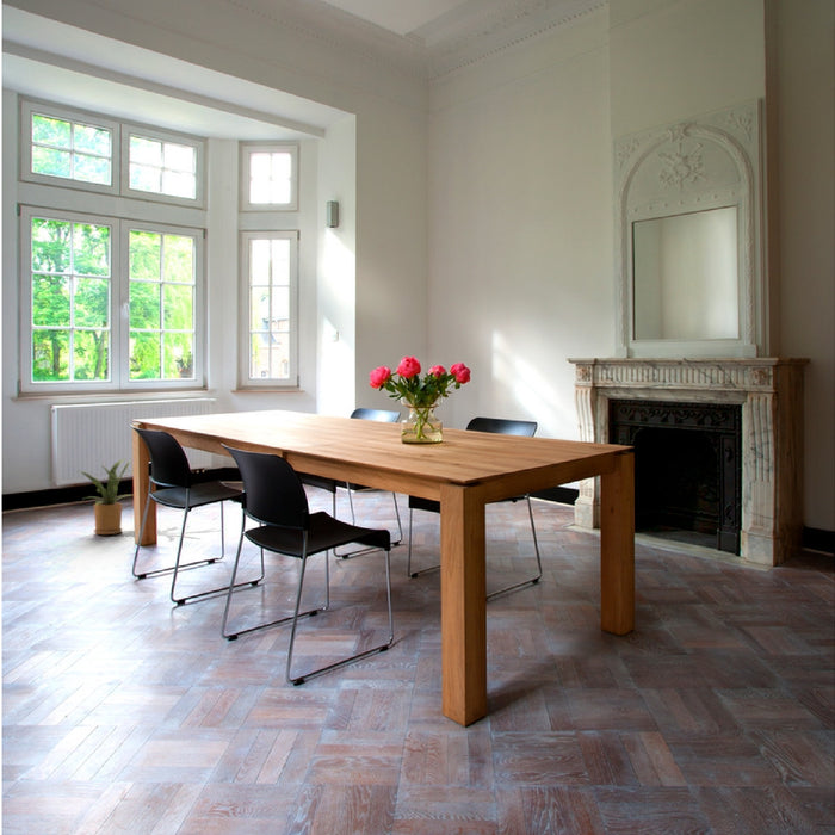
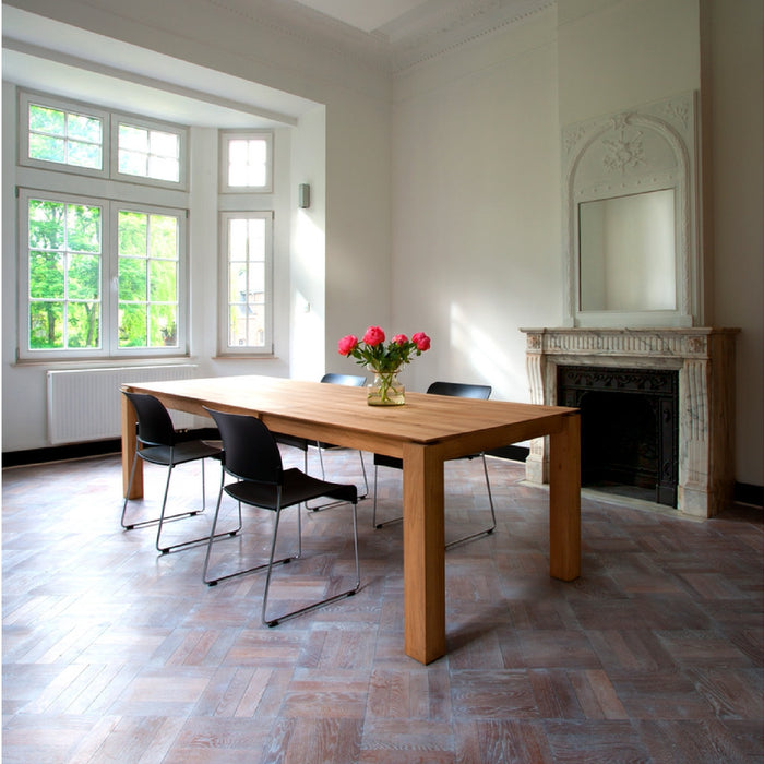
- house plant (105, 495)
